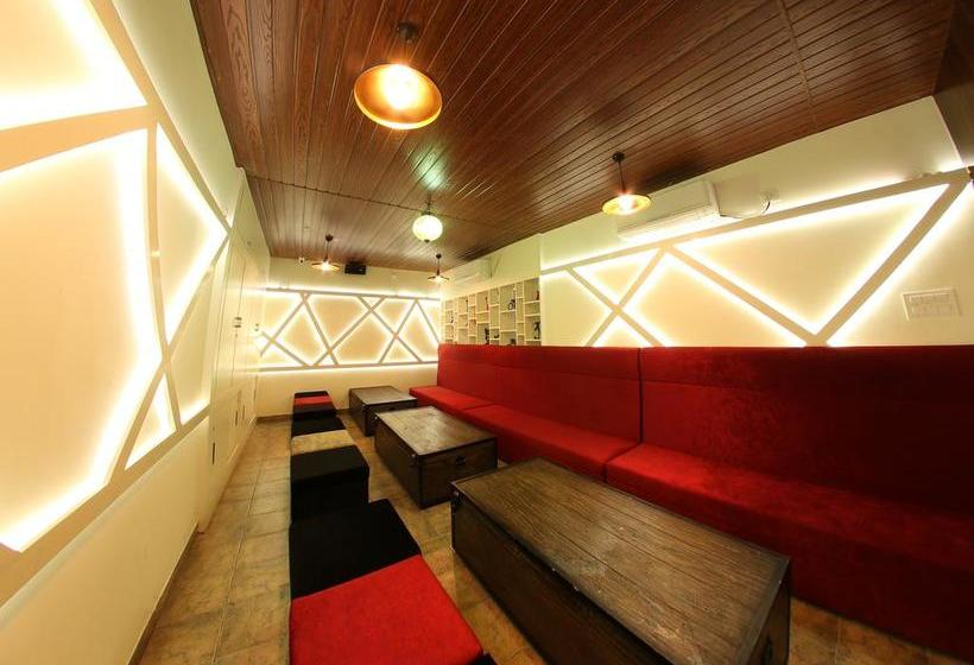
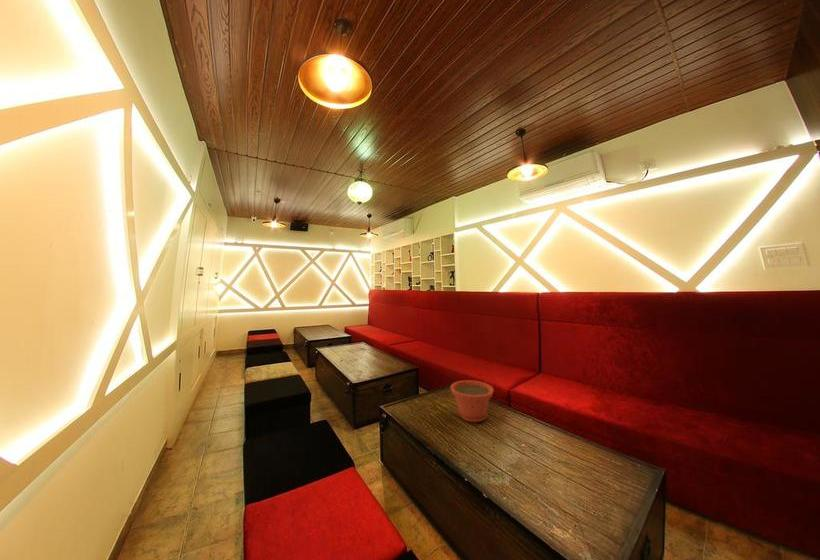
+ plant pot (472, 402)
